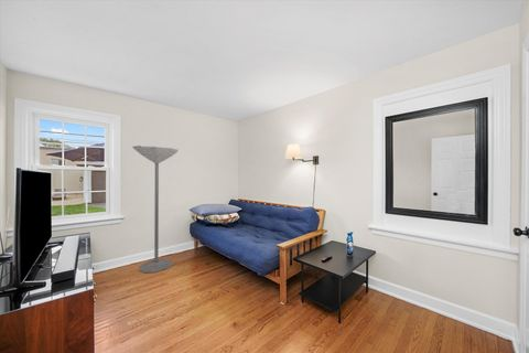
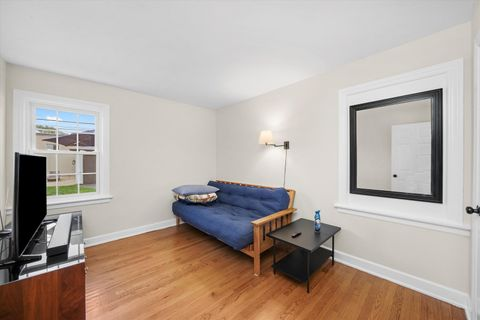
- floor lamp (156, 206)
